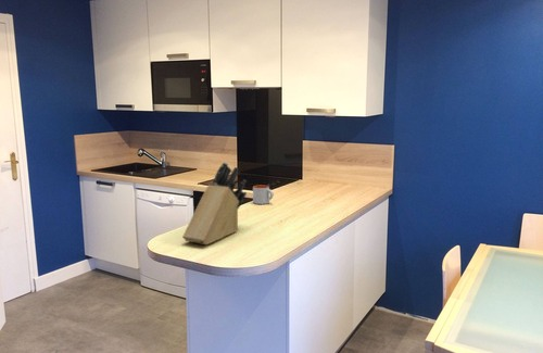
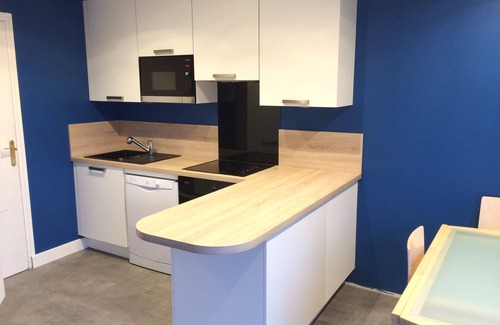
- mug (263, 194)
- knife block (216, 200)
